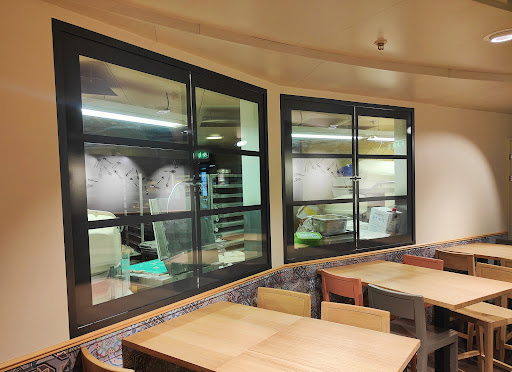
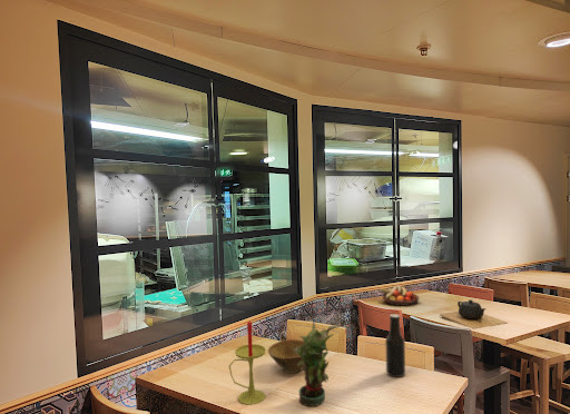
+ teapot (472, 309)
+ beer bottle (395, 344)
+ candle (249, 358)
+ fruit bowl (400, 294)
+ bowl (292, 357)
+ potted plant (317, 363)
